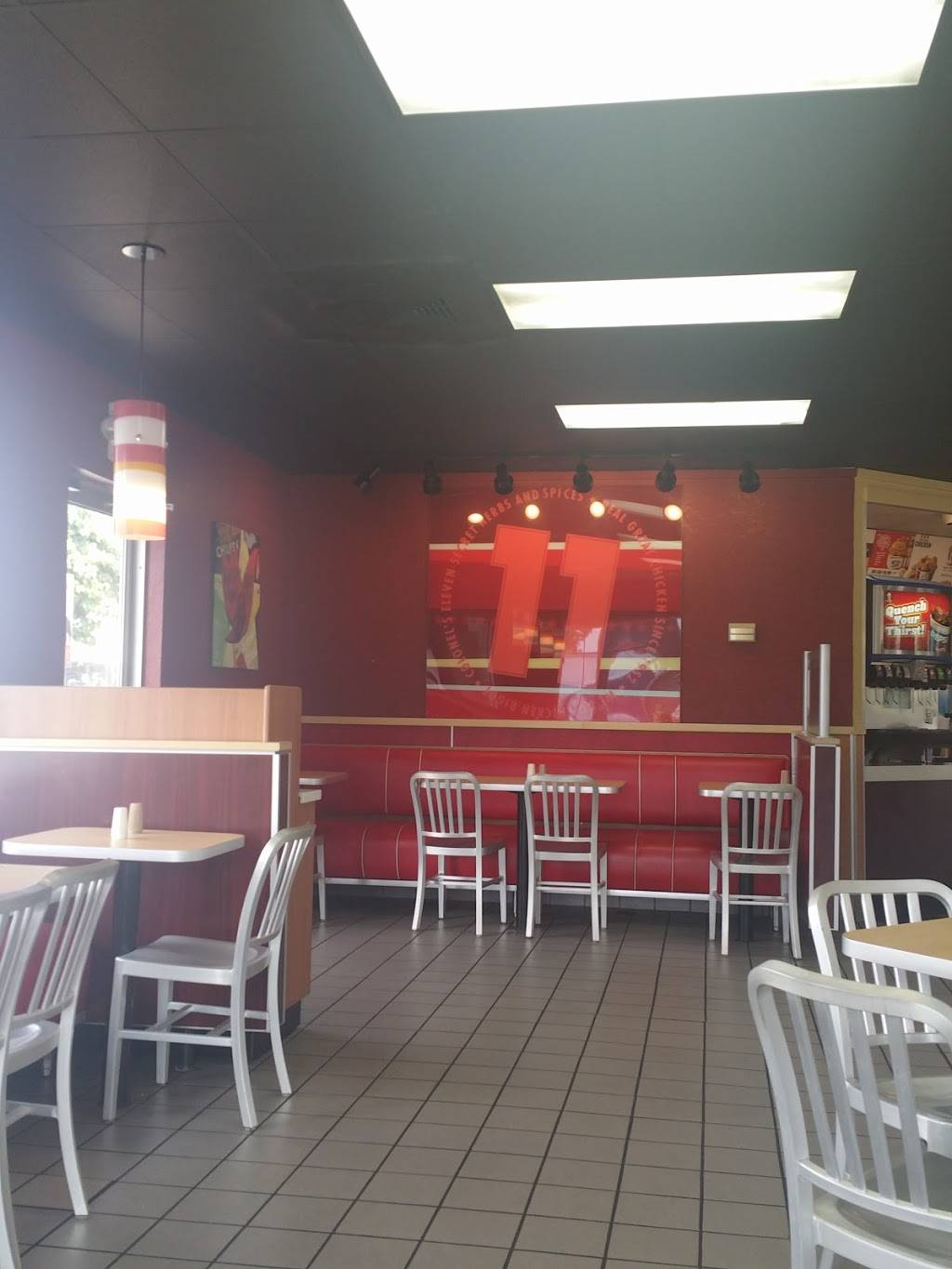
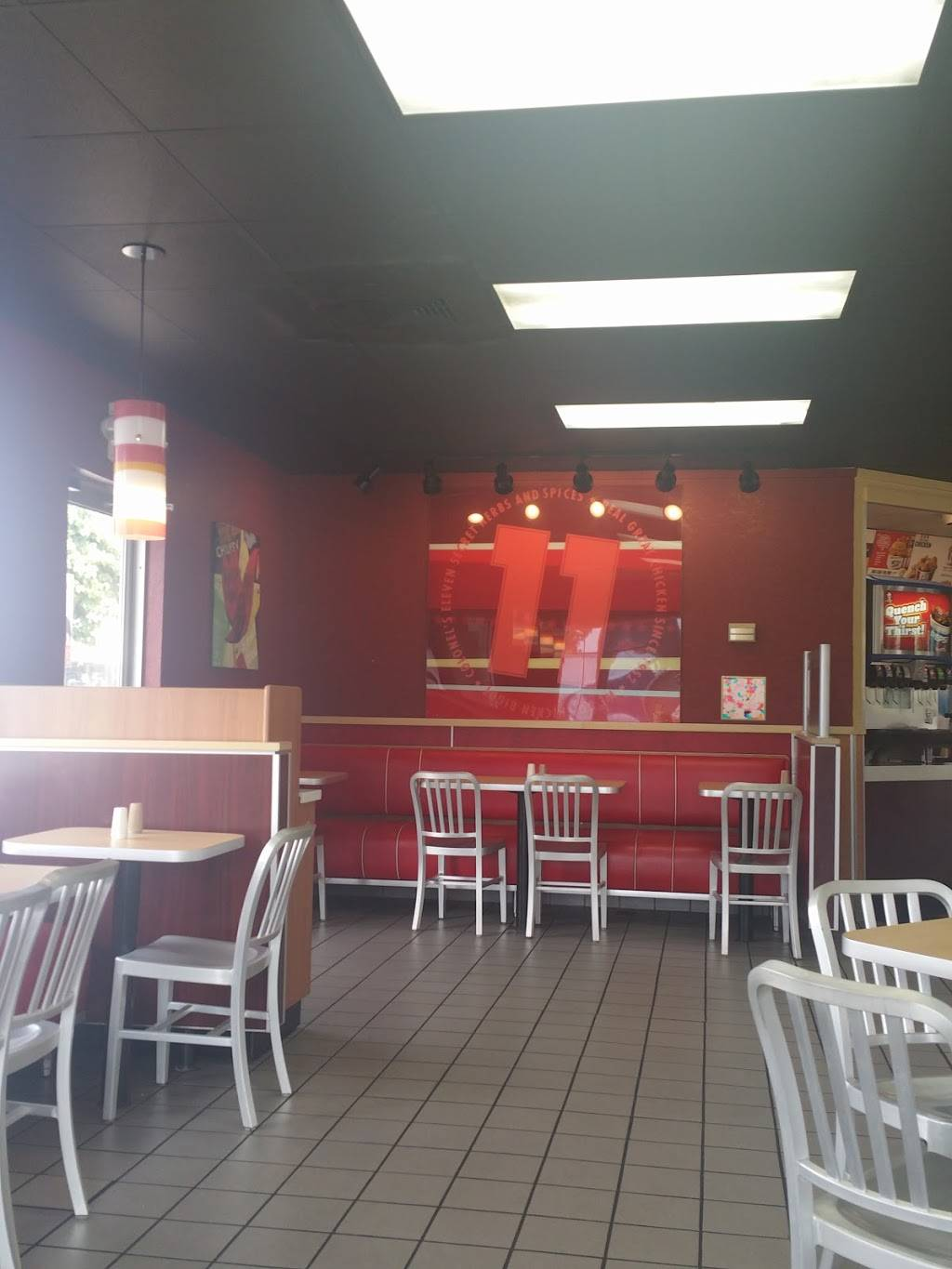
+ wall art (743, 698)
